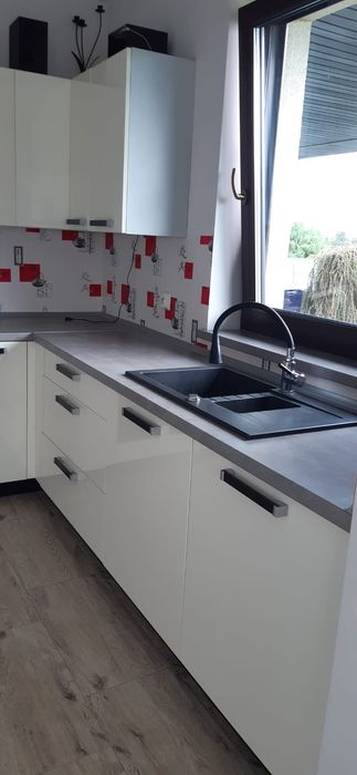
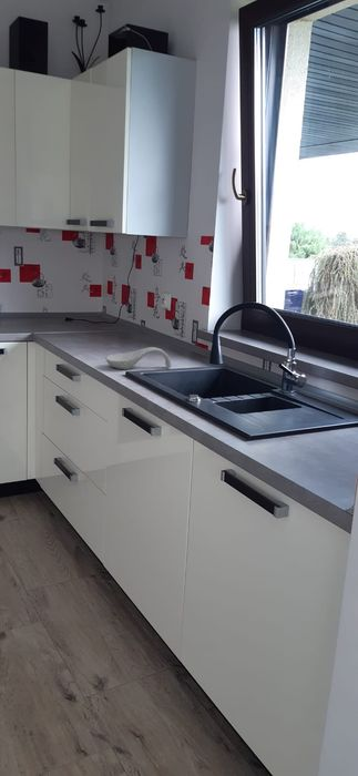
+ spoon rest (137, 357)
